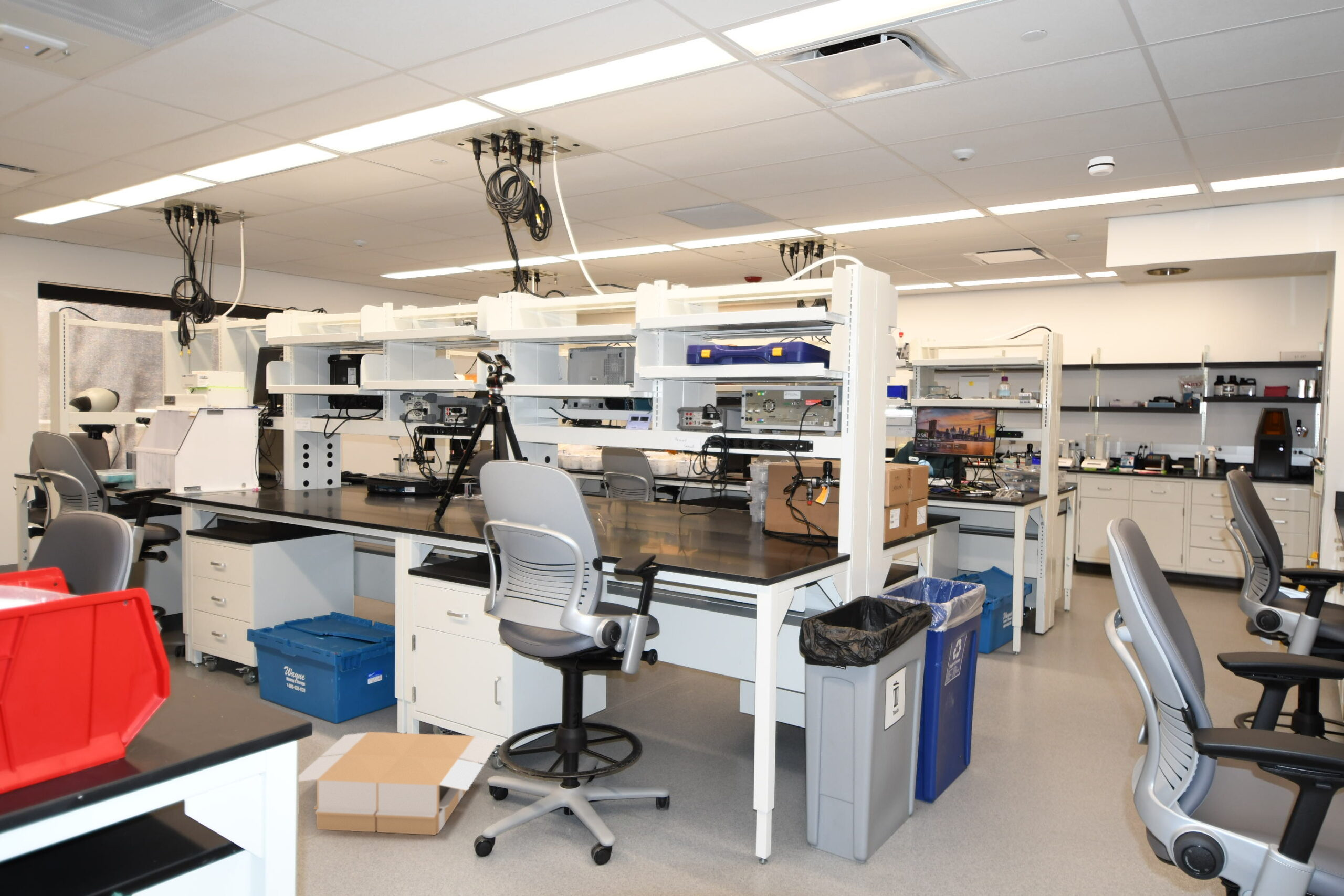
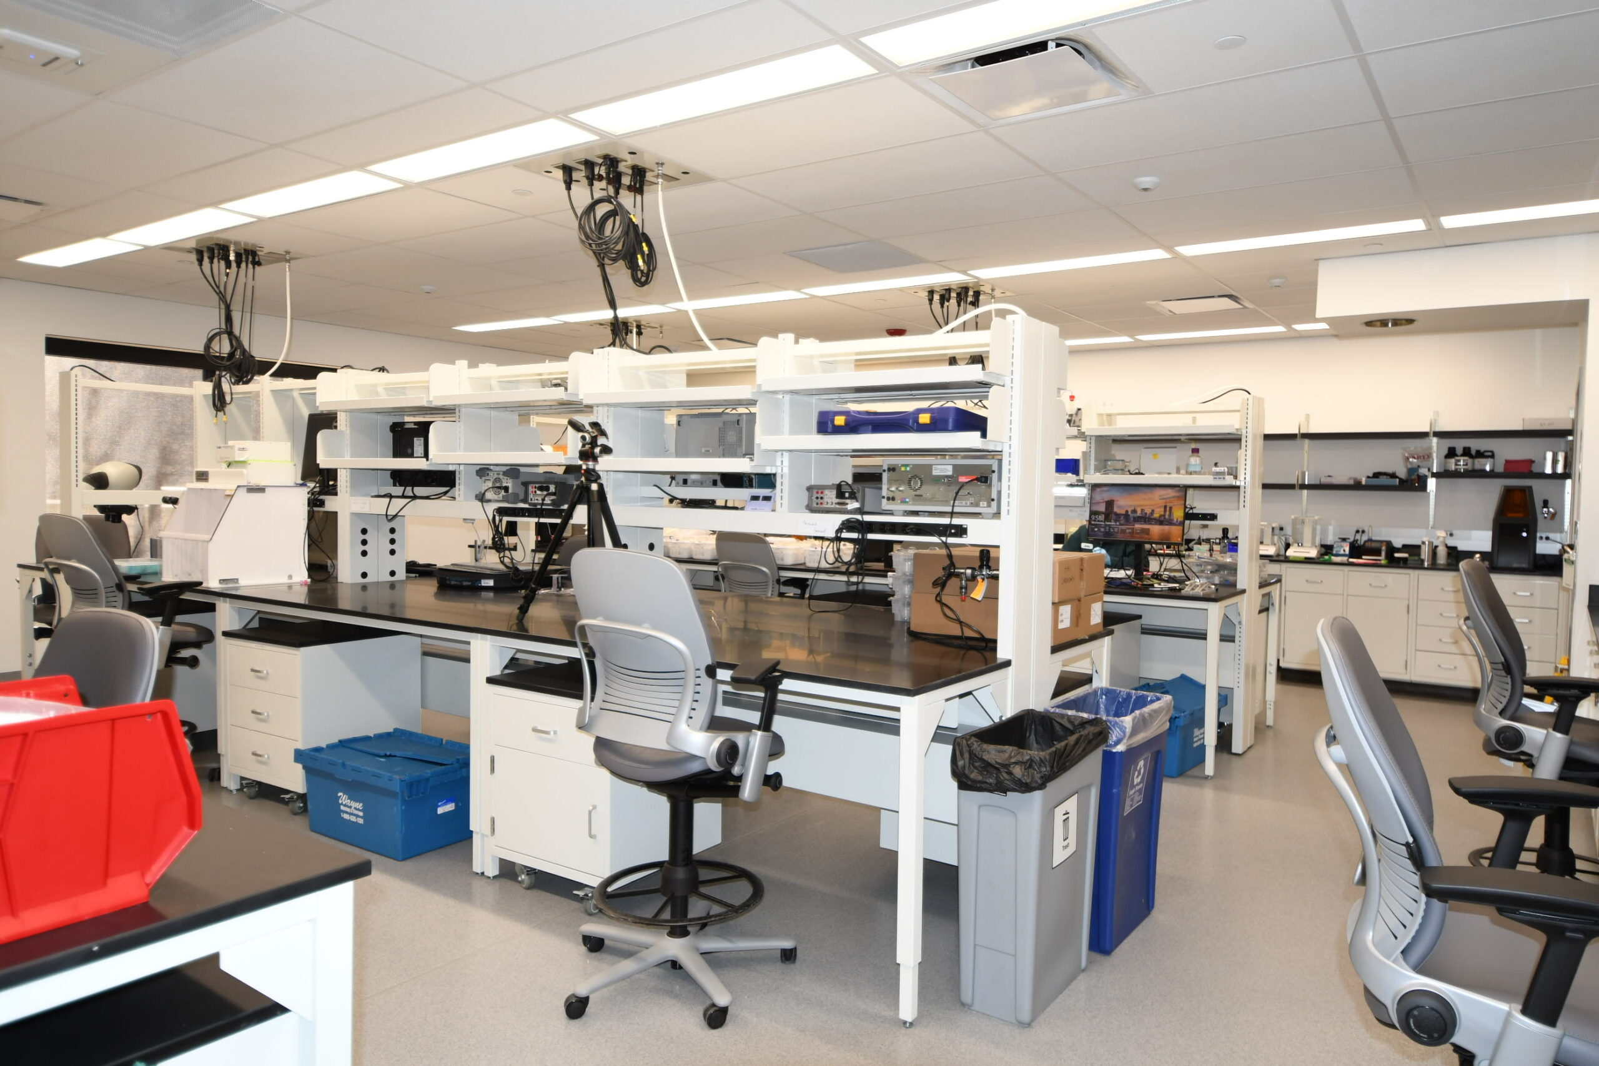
- smoke detector (1101, 166)
- cardboard box (401, 774)
